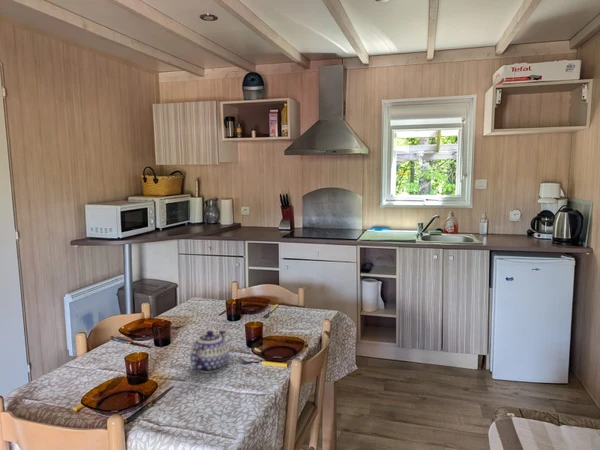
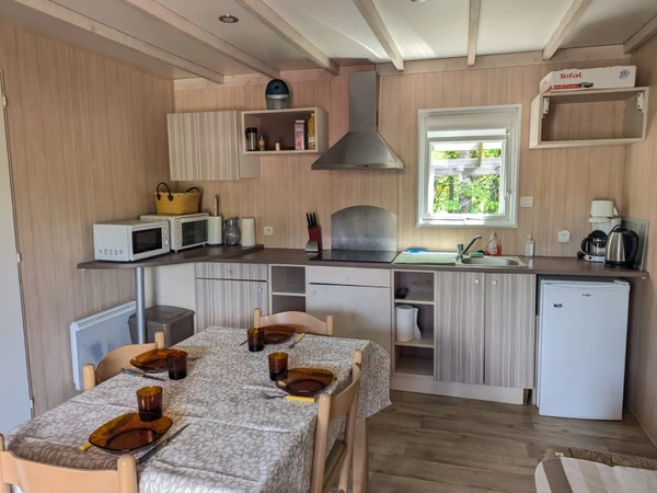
- teapot (209, 349)
